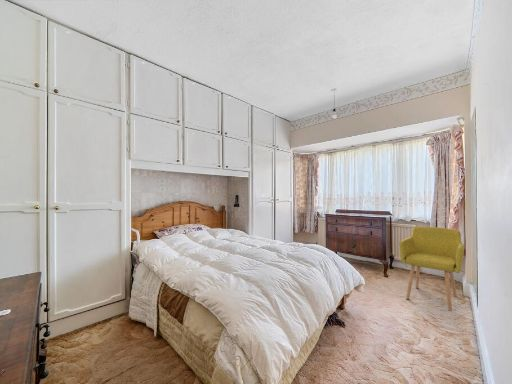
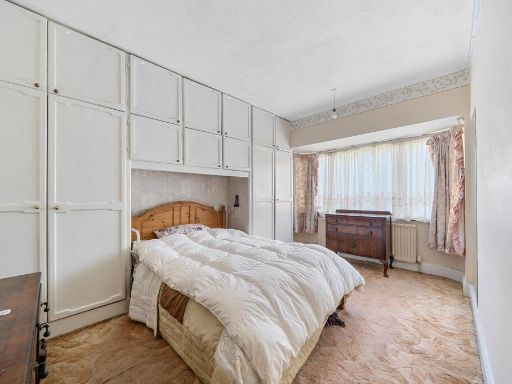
- chair (432, 263)
